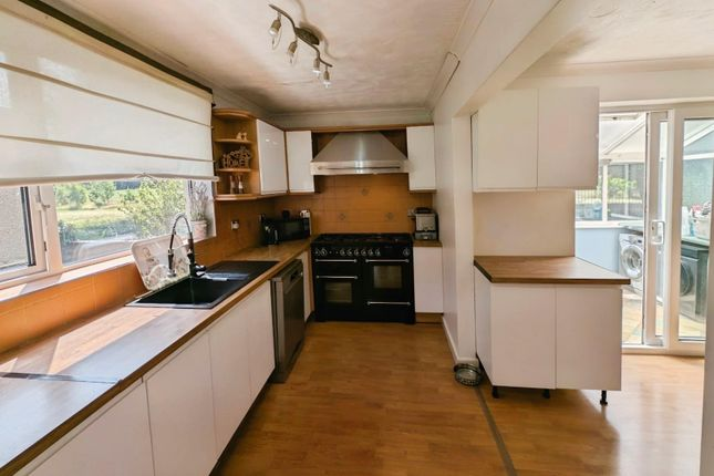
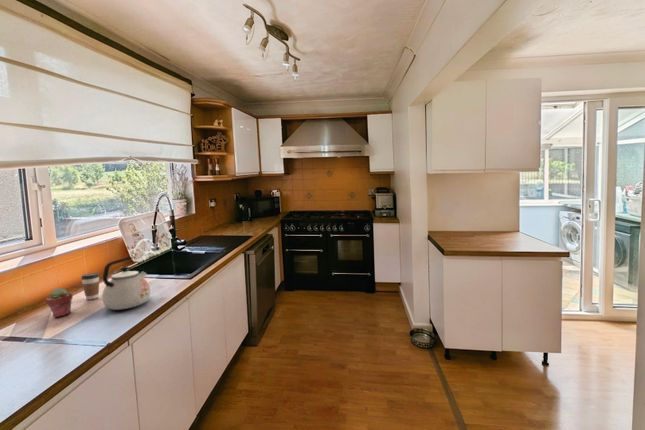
+ coffee cup (91, 286)
+ potted succulent (59, 301)
+ kettle (126, 281)
